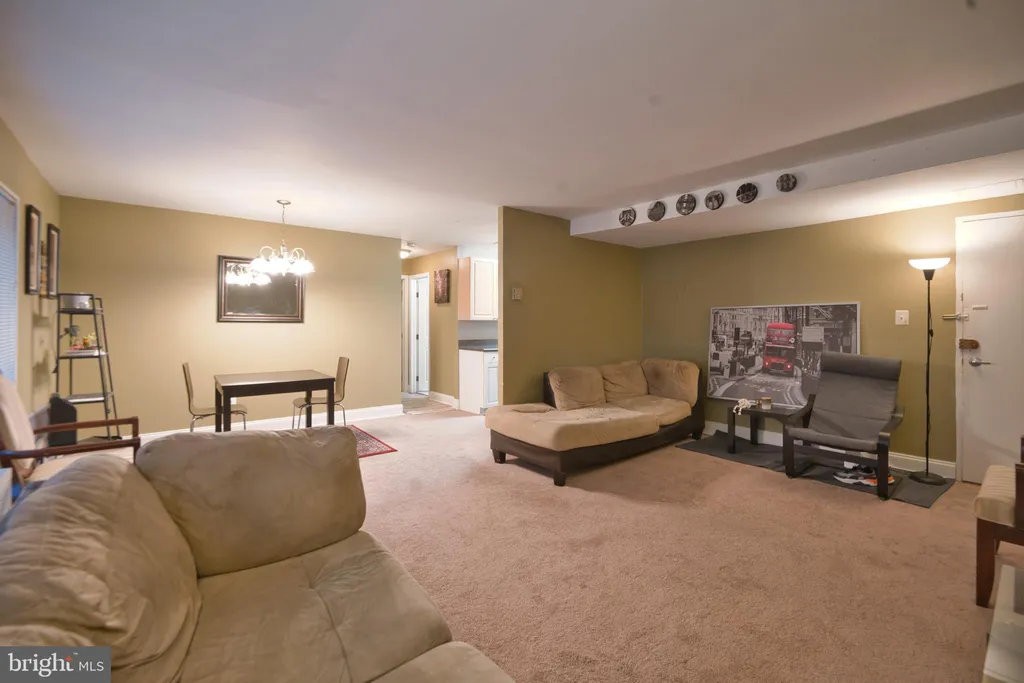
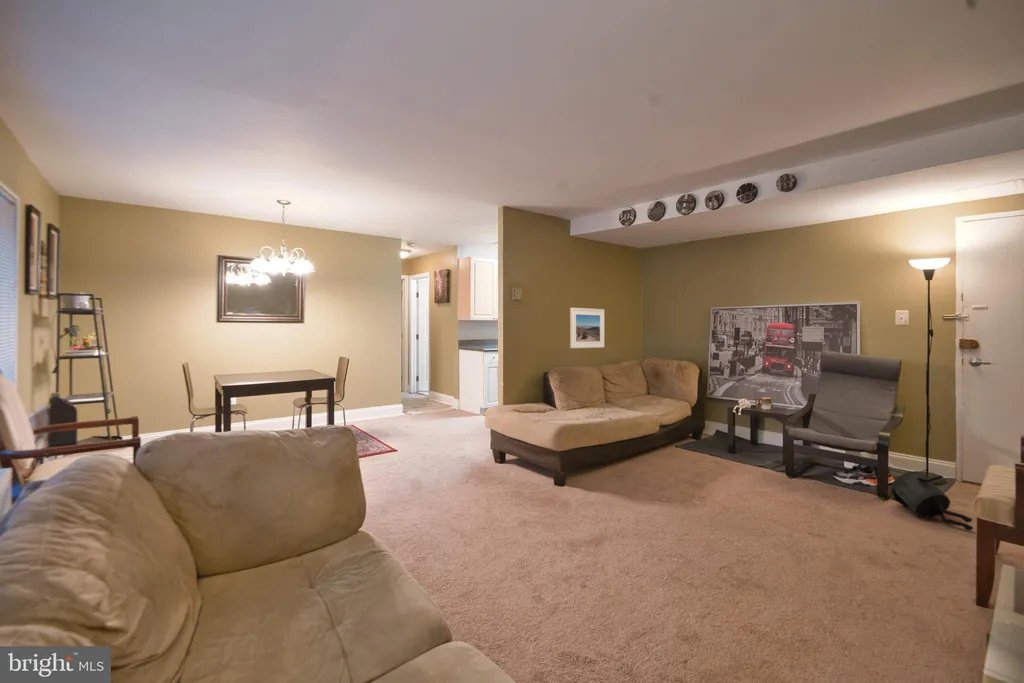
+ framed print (587, 328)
+ toy figure (928, 495)
